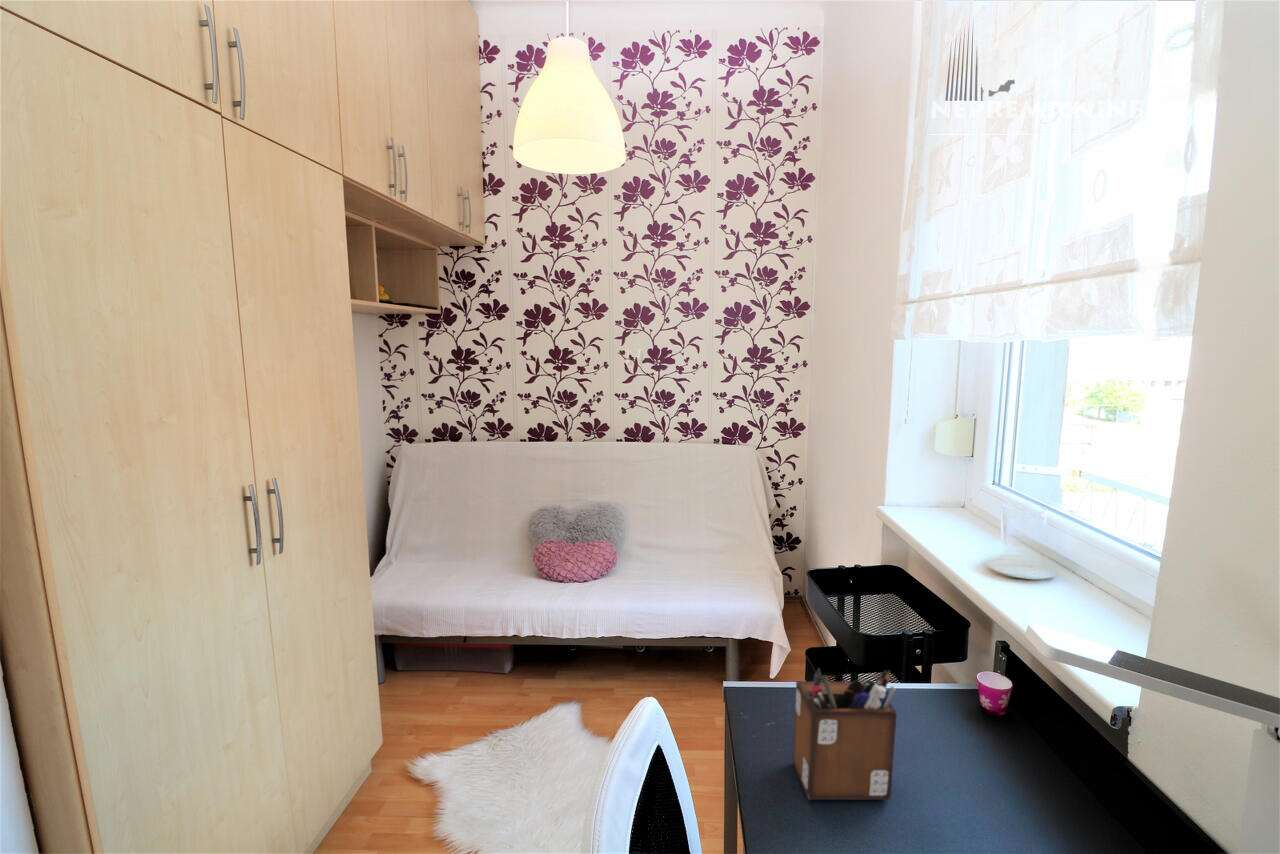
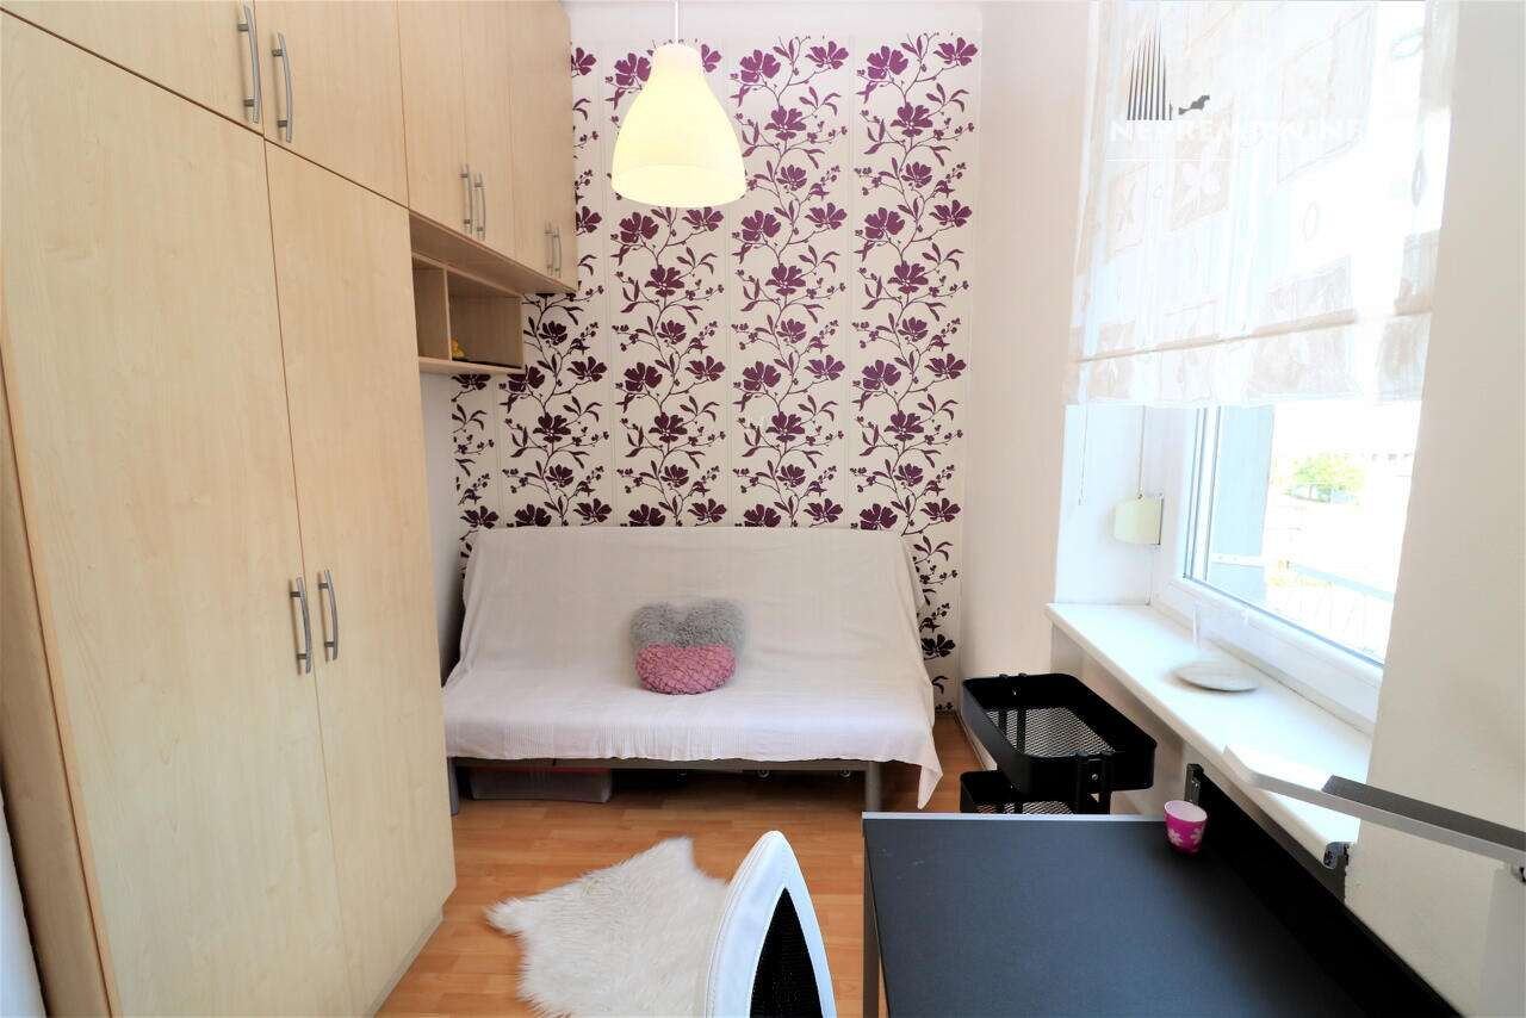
- desk organizer (843, 722)
